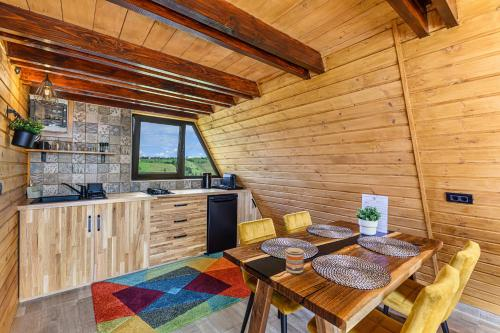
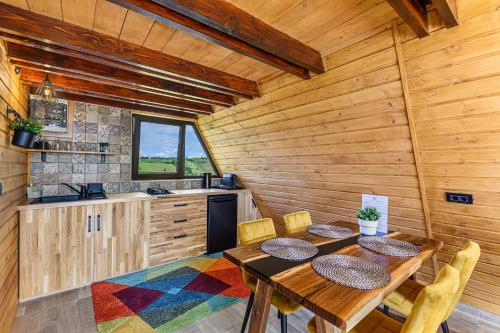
- mug (294, 259)
